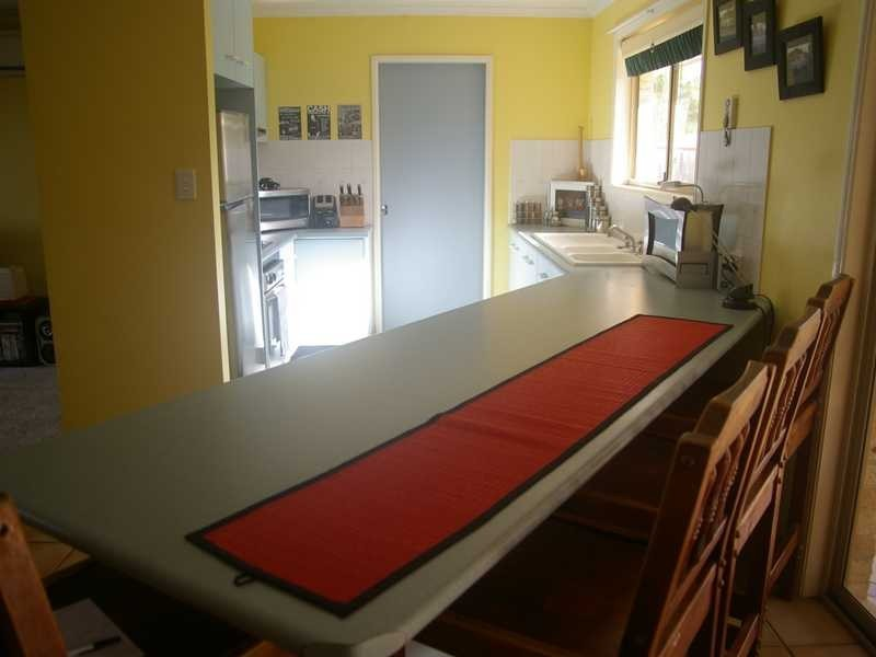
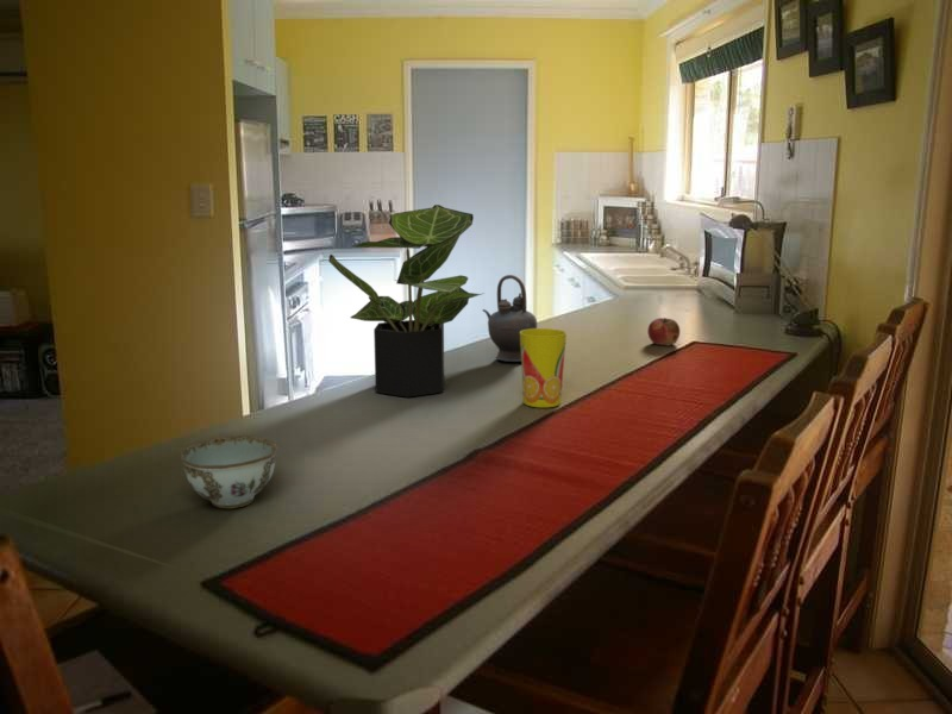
+ teapot (507, 317)
+ potted plant (424, 299)
+ bowl (231, 475)
+ fruit (664, 331)
+ cup (541, 368)
